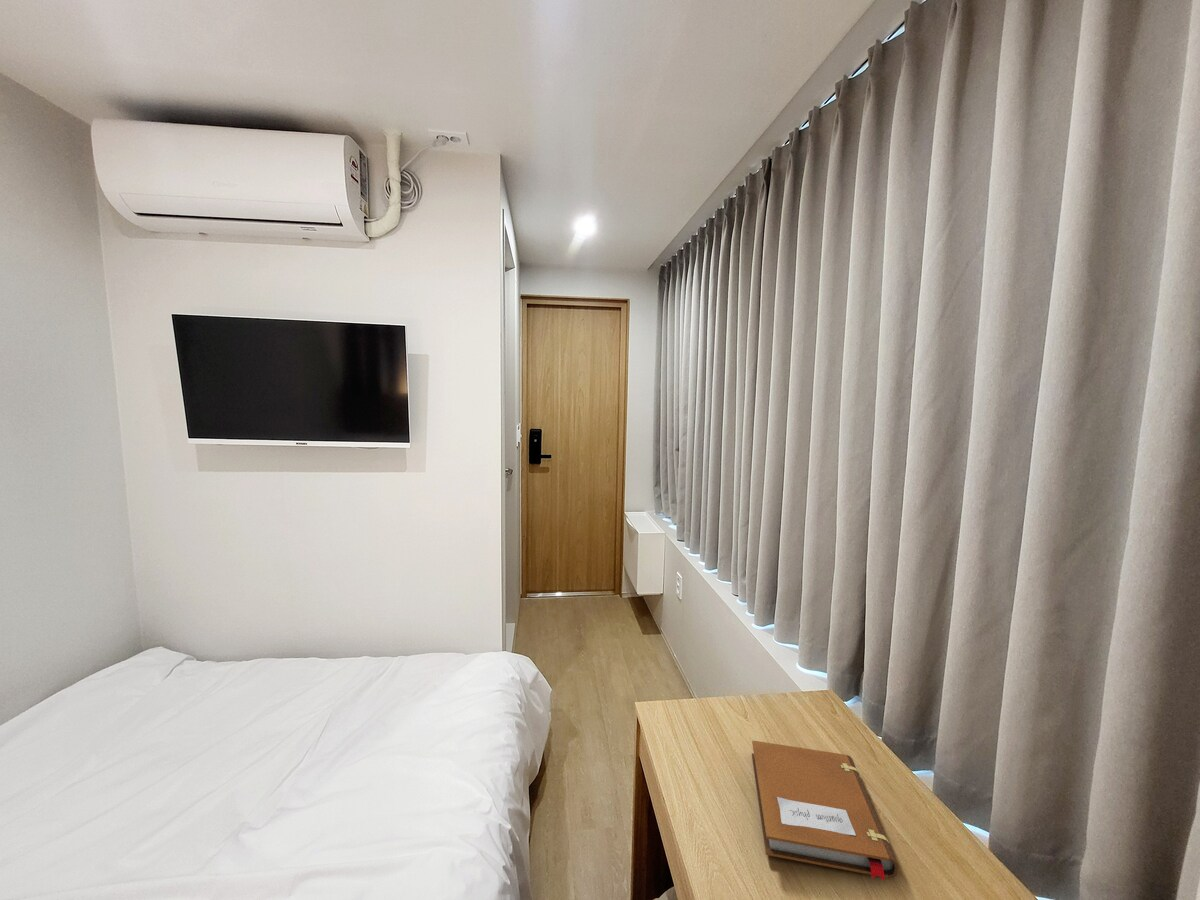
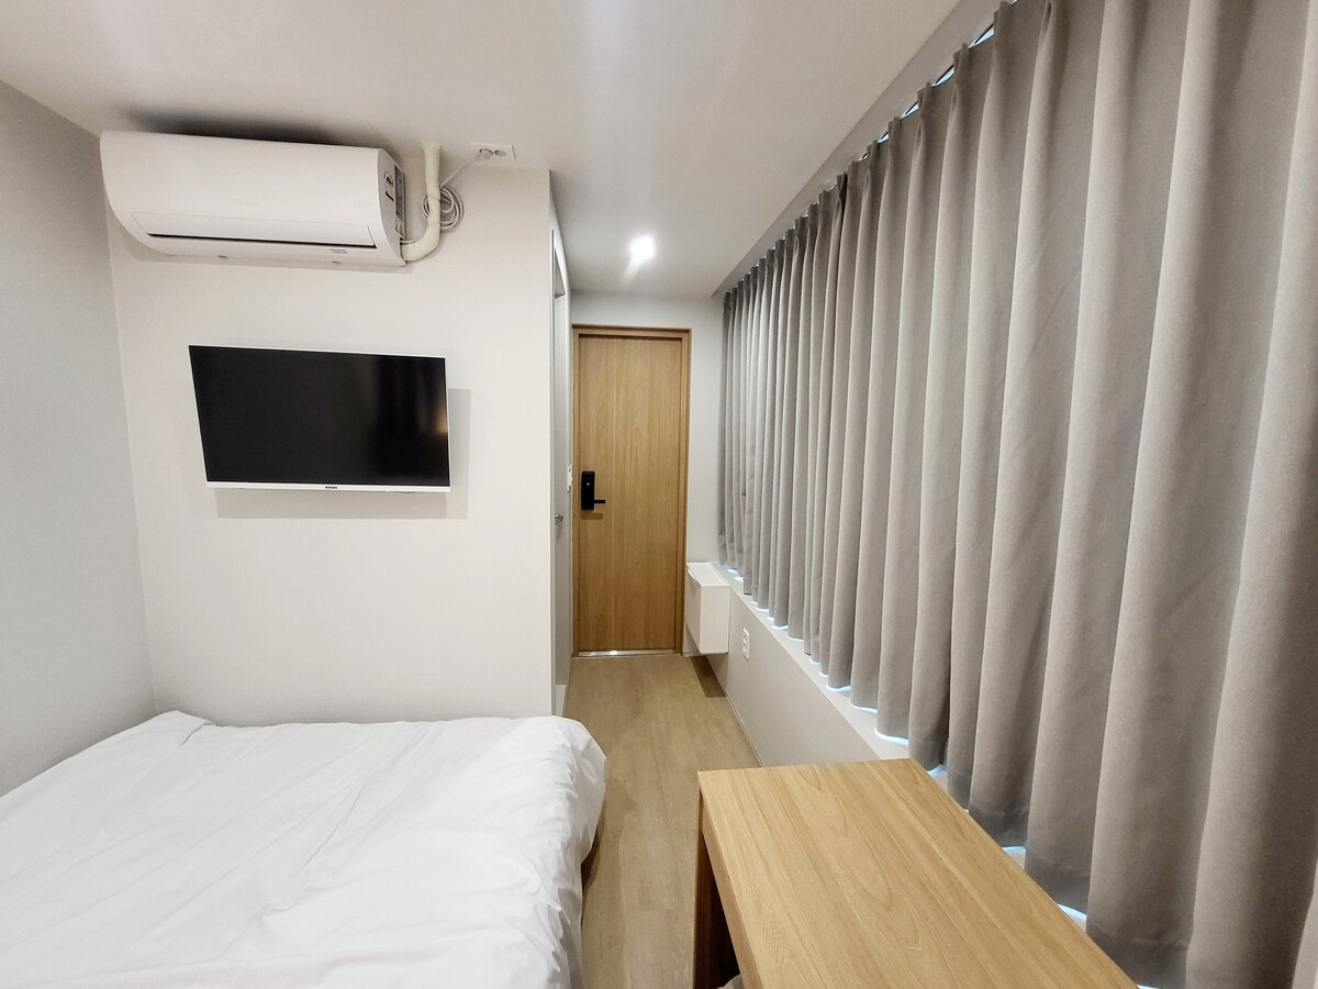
- notebook (815, 802)
